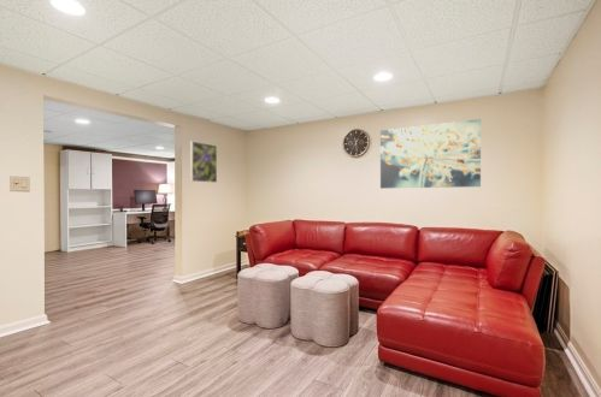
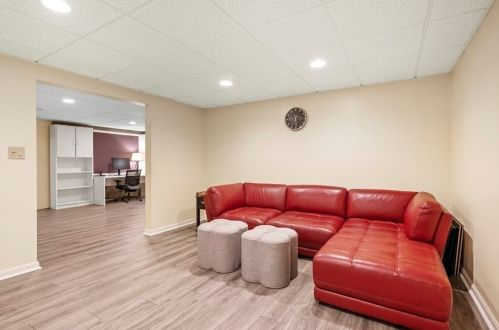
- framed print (204, 162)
- wall art (426, 156)
